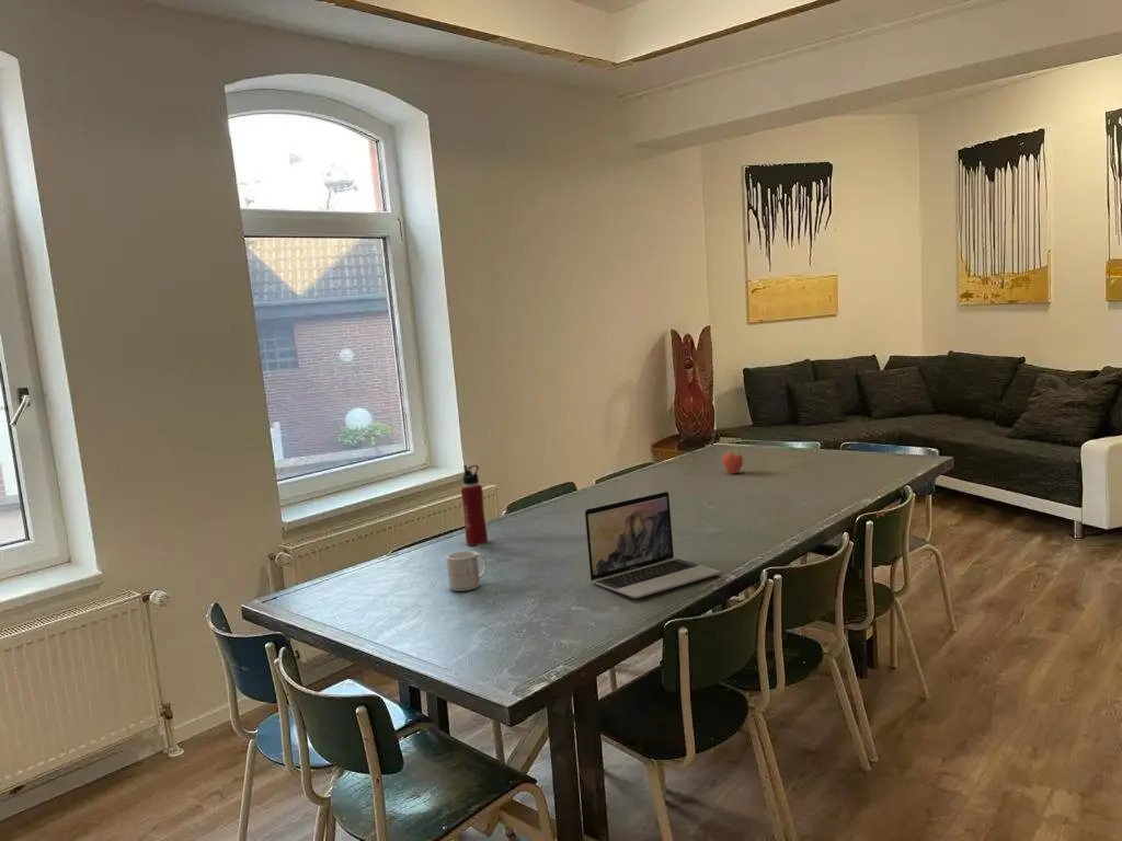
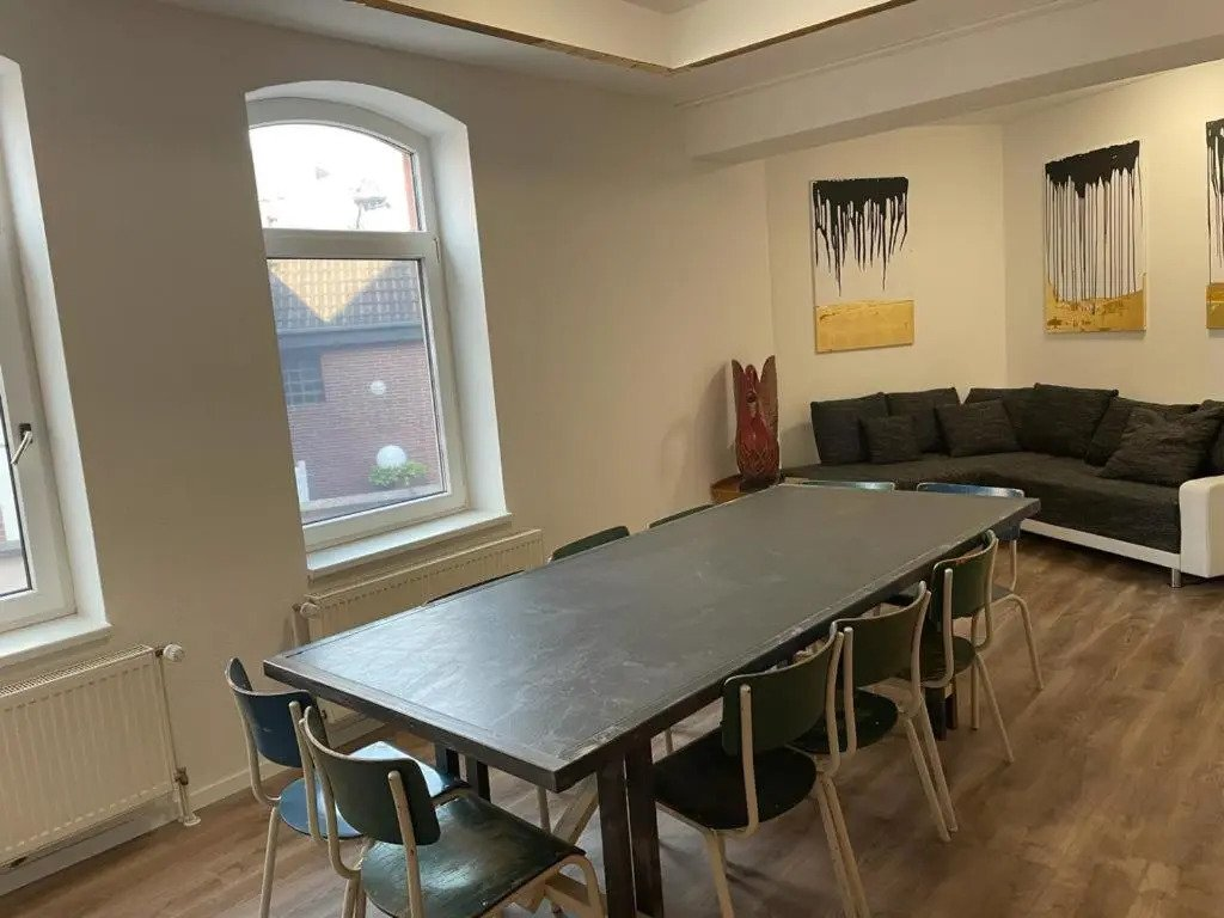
- laptop (652, 542)
- fruit (732, 460)
- mug (468, 568)
- water bottle (472, 504)
